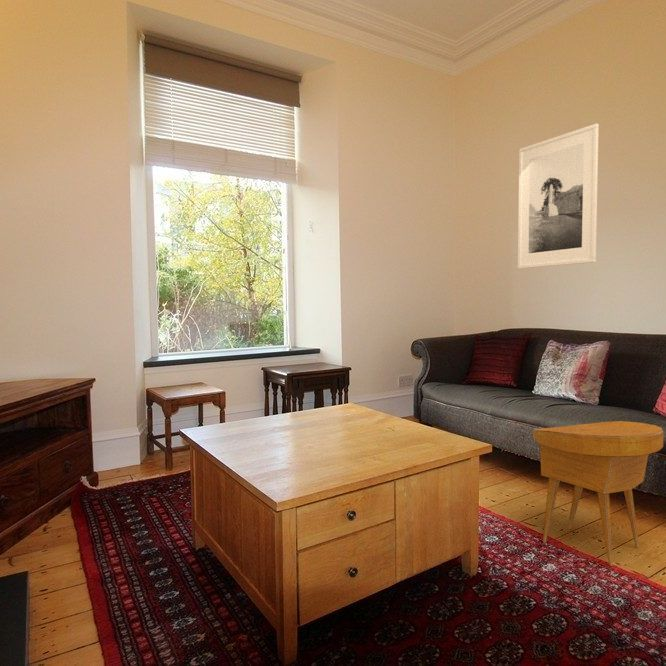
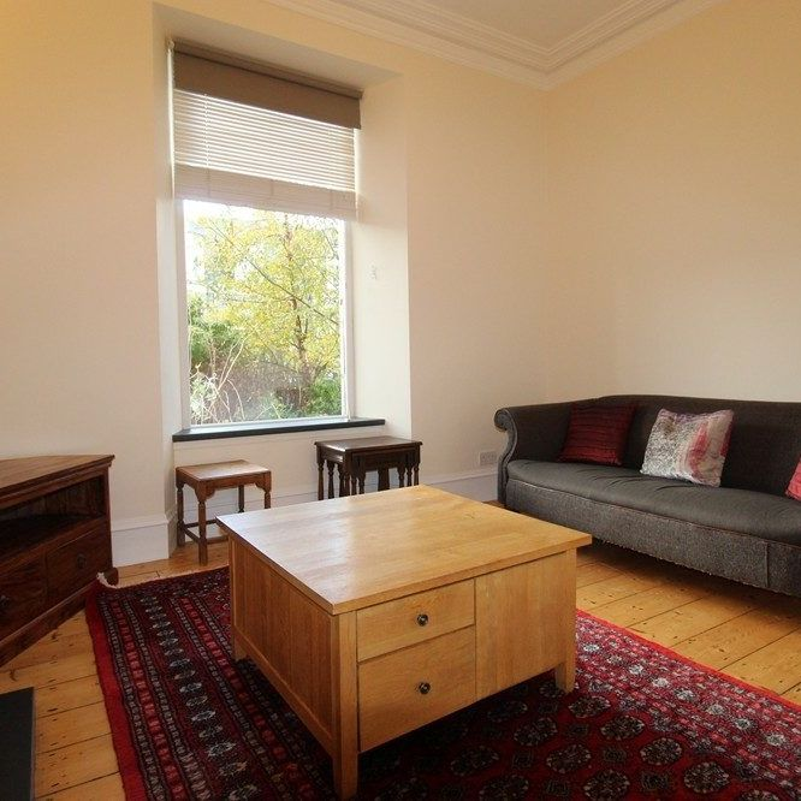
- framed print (555, 201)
- side table (593, 482)
